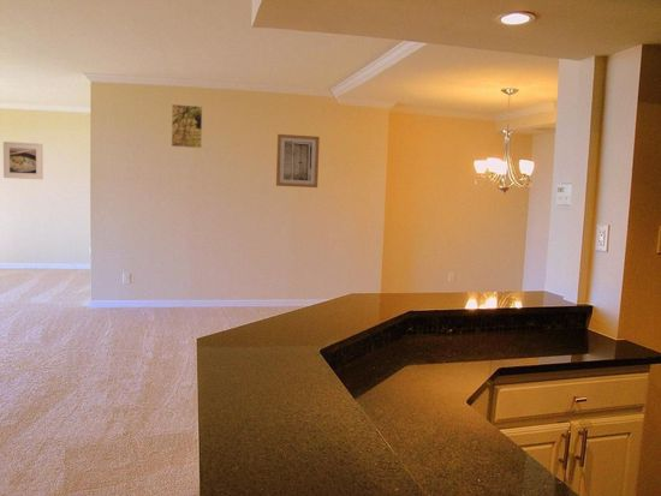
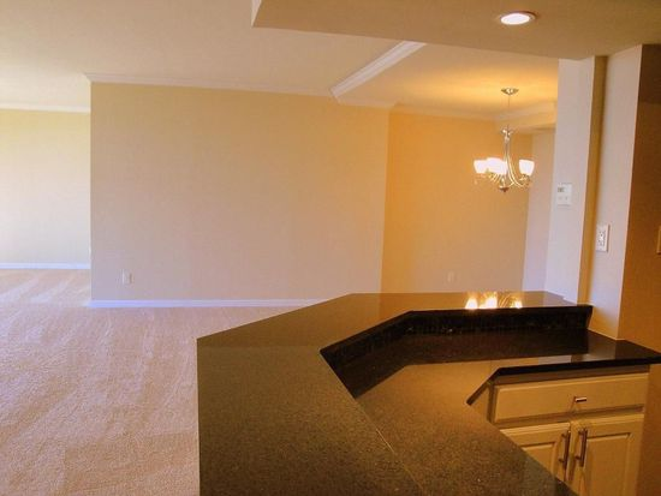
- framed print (23, 160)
- wall art (297, 161)
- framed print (186, 126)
